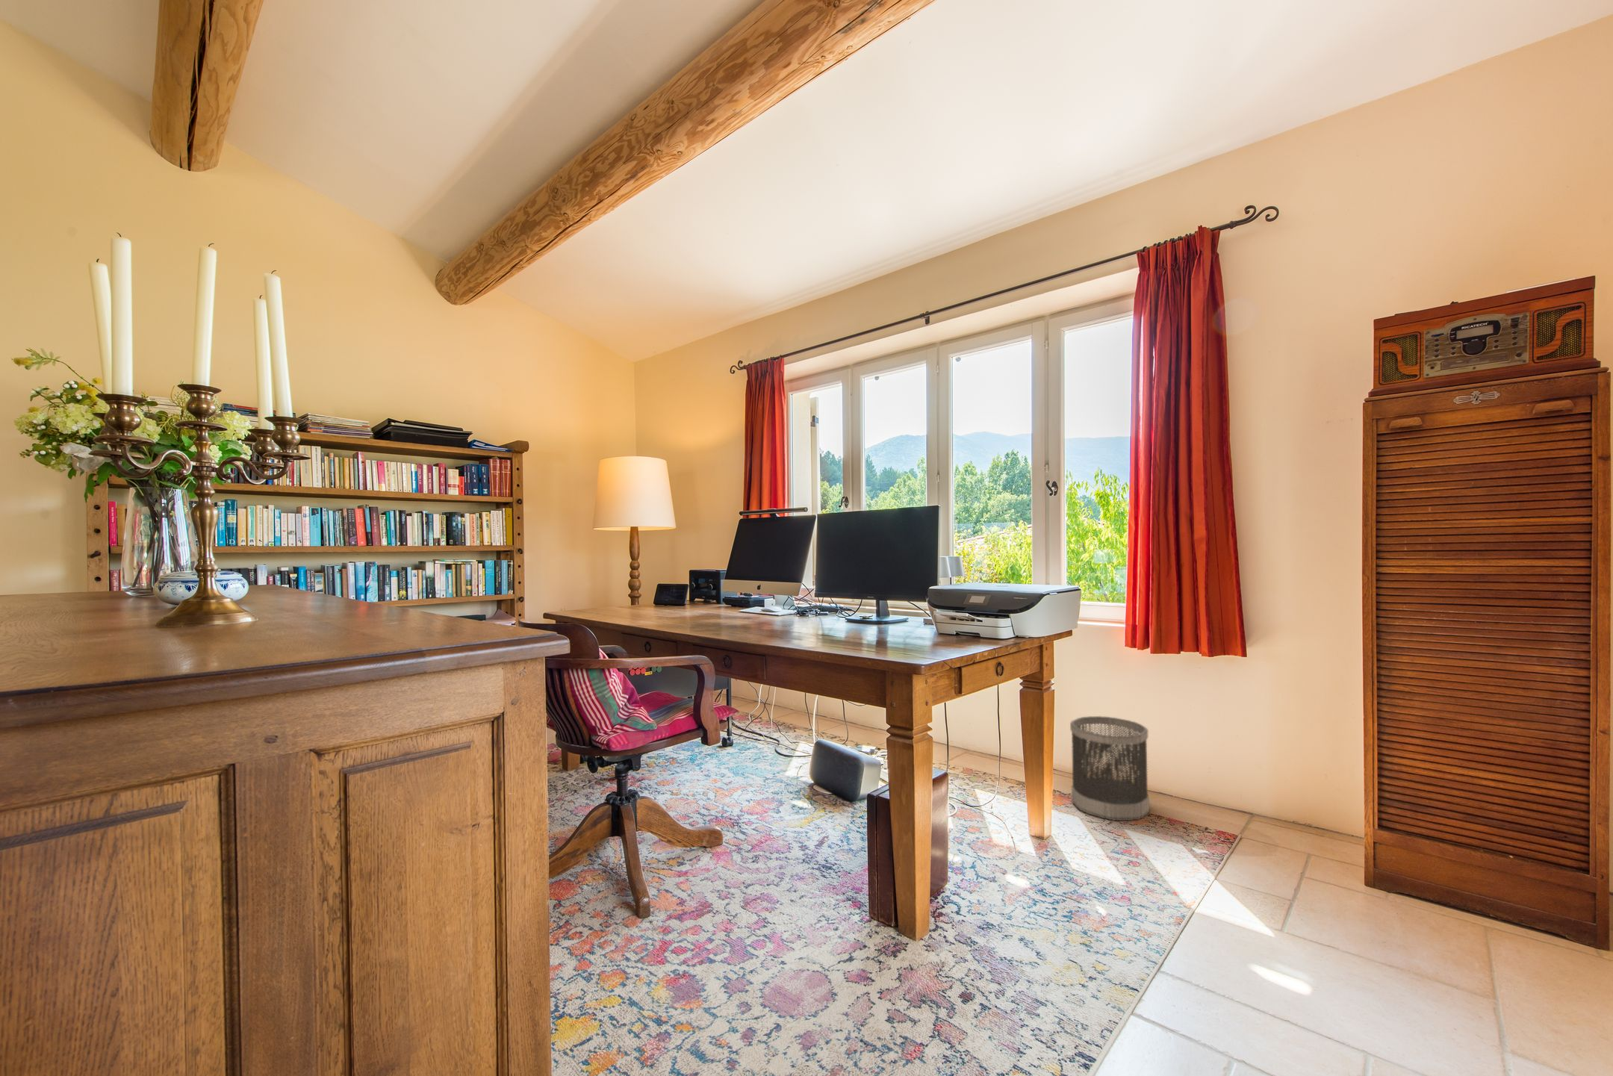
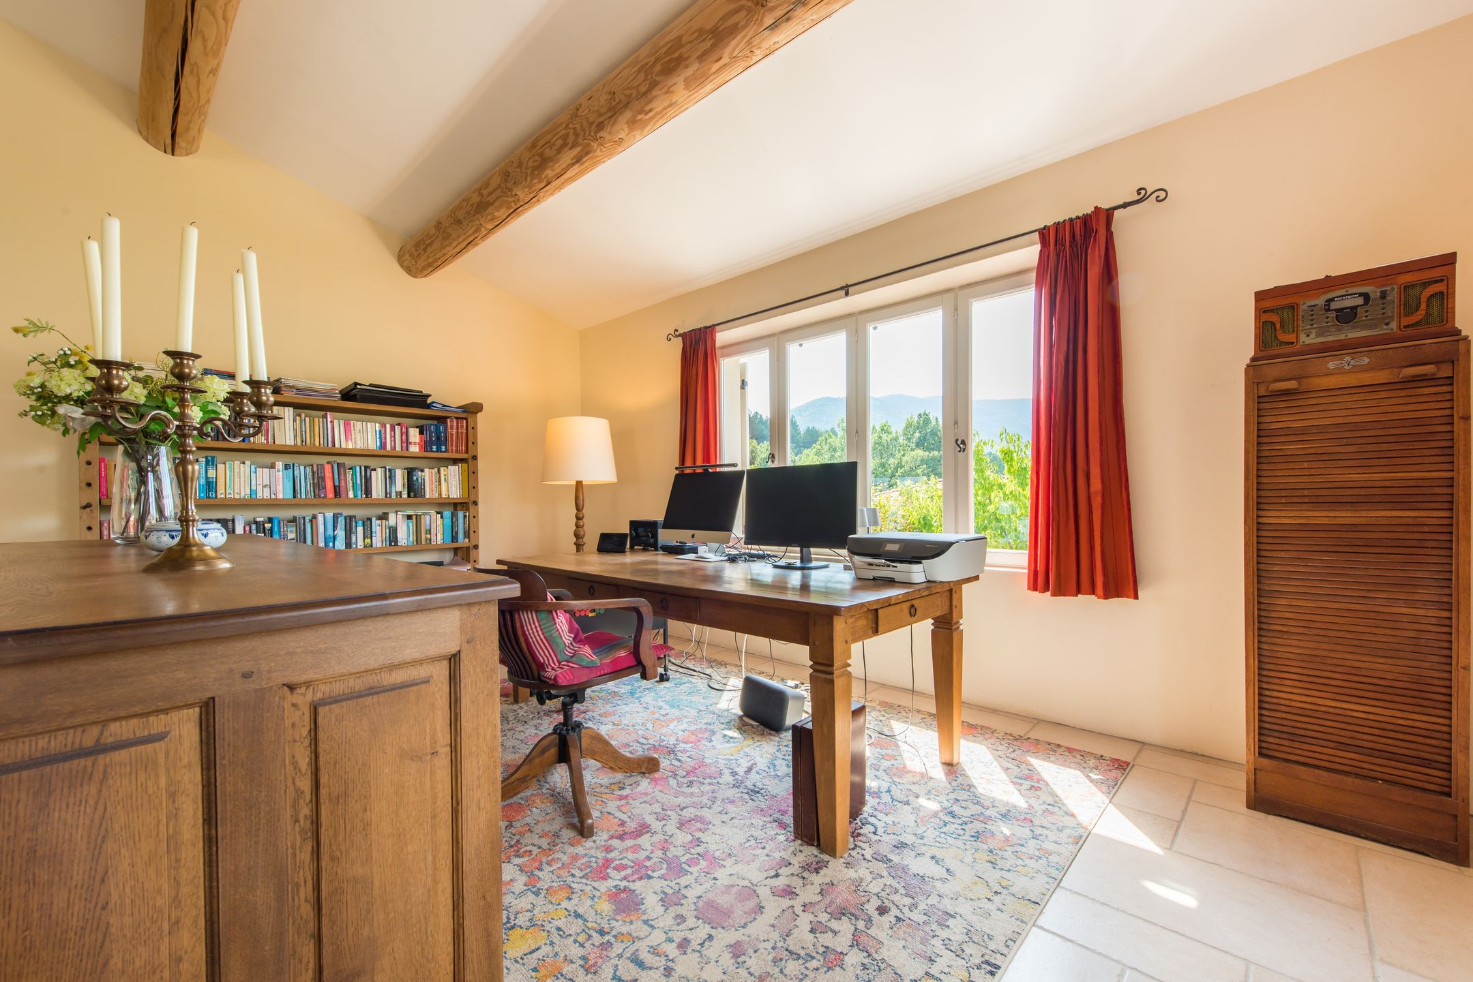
- wastebasket (1109, 765)
